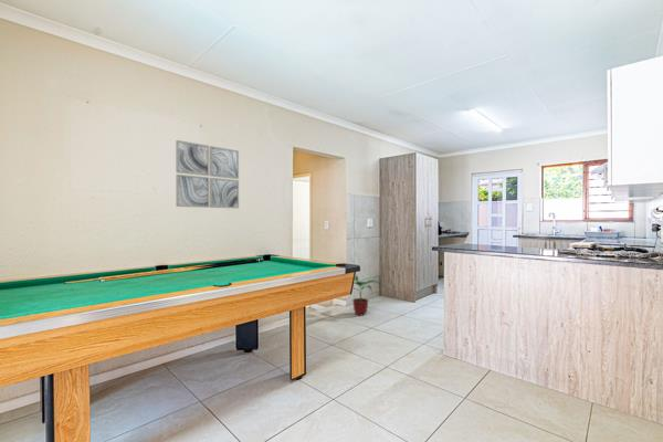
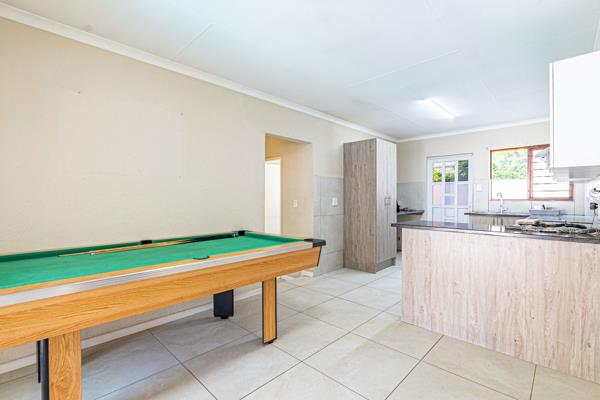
- potted plant (355, 298)
- wall art (208, 177)
